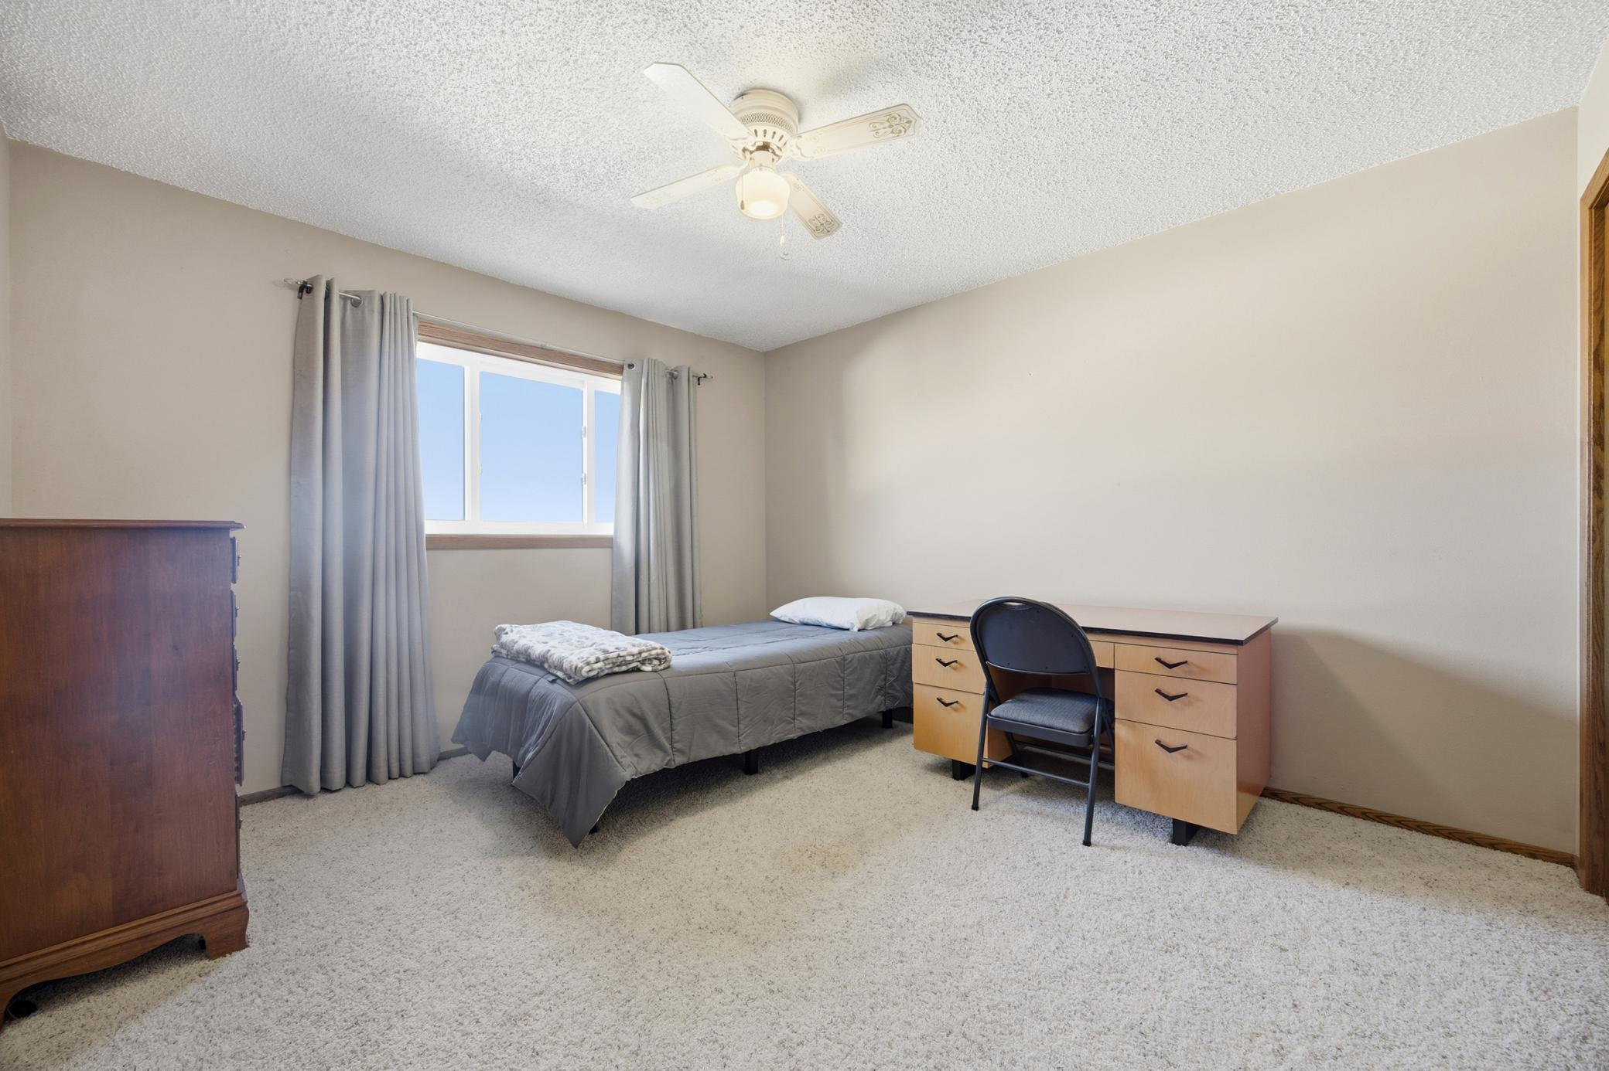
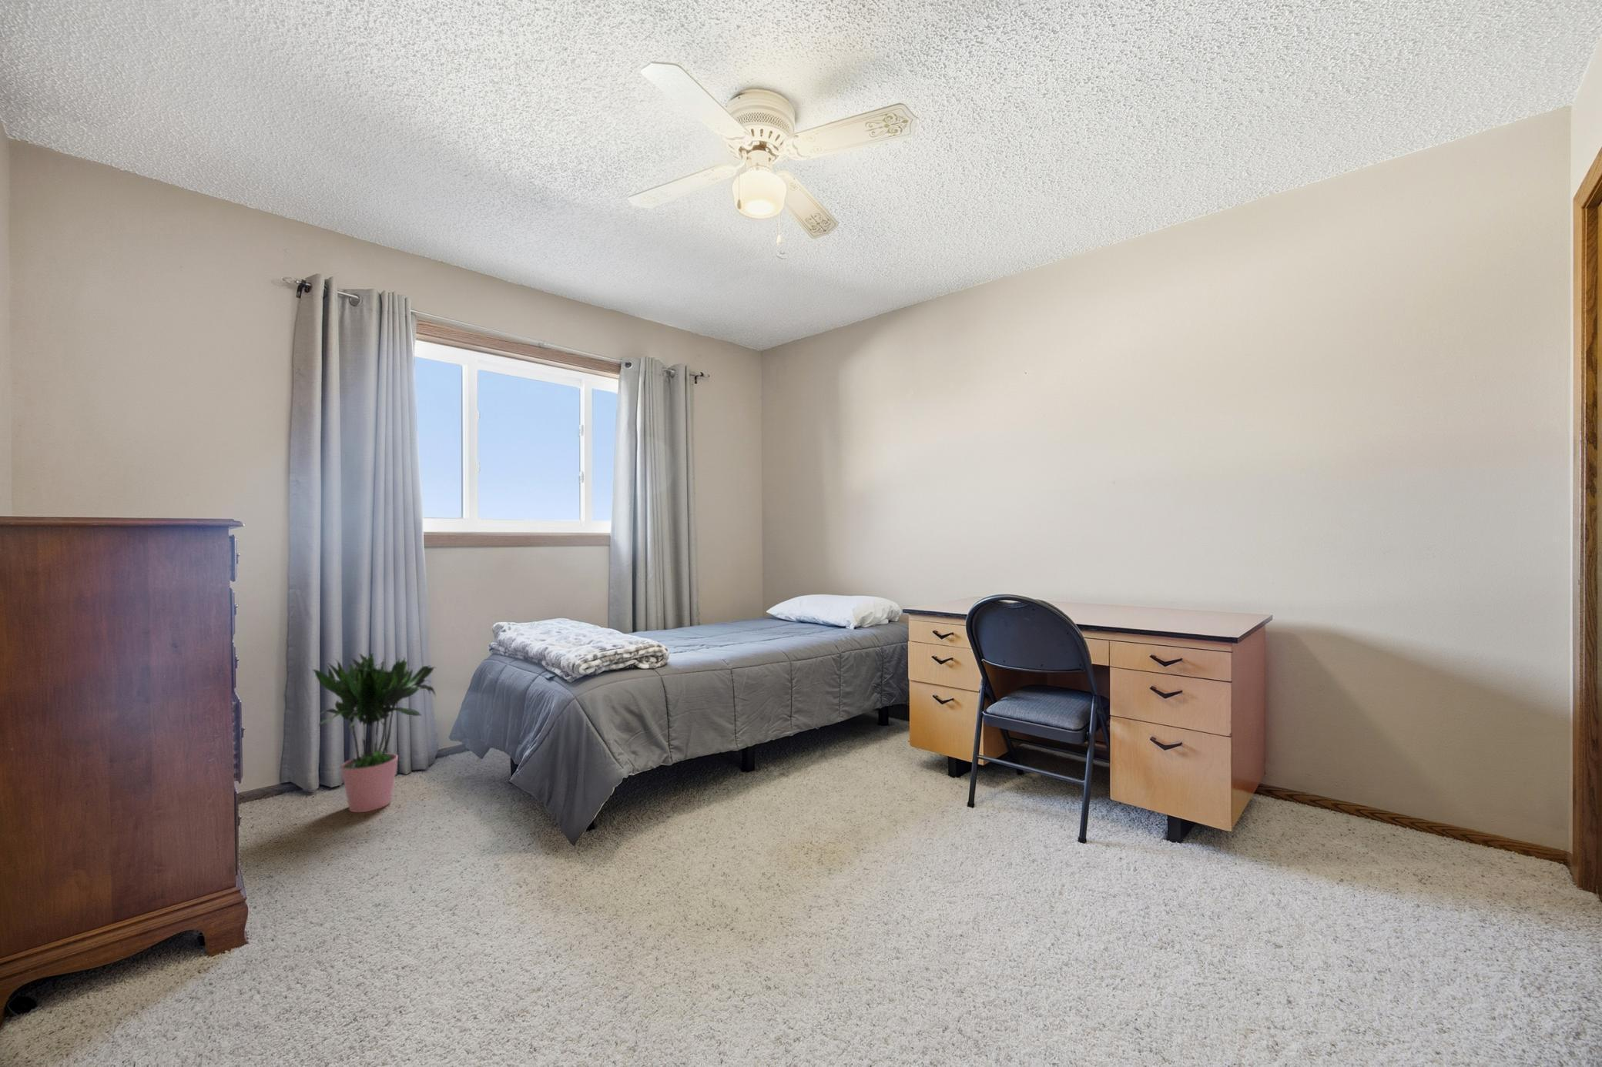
+ potted plant (376, 725)
